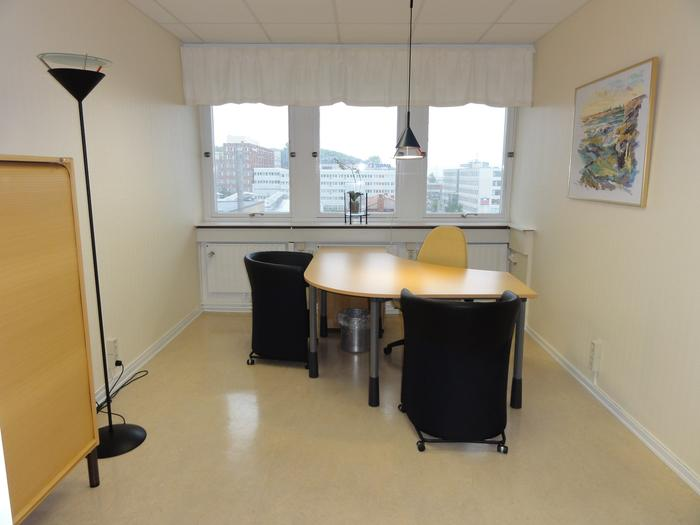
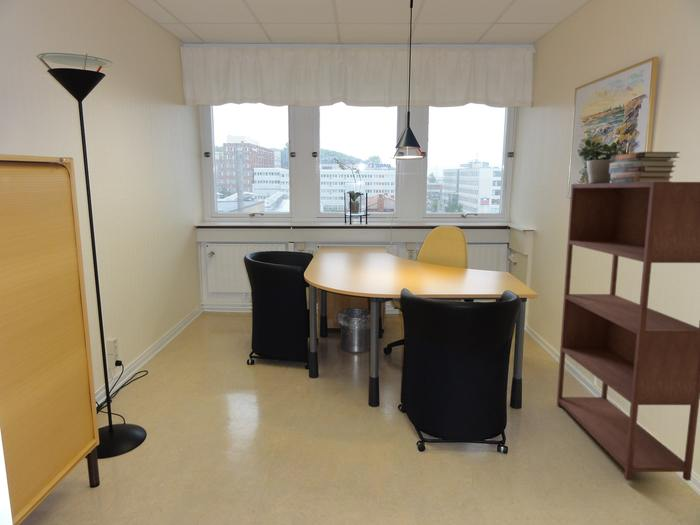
+ potted plant (600, 161)
+ bookshelf (624, 315)
+ book stack (641, 168)
